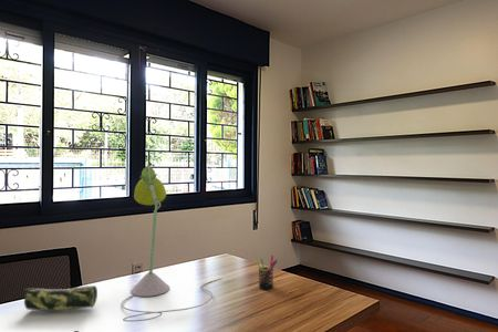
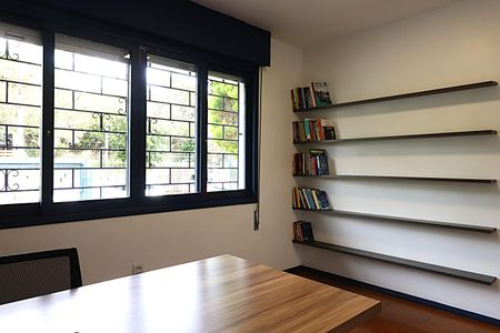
- pen holder (266, 271)
- pencil case (60, 298)
- desk lamp (155, 227)
